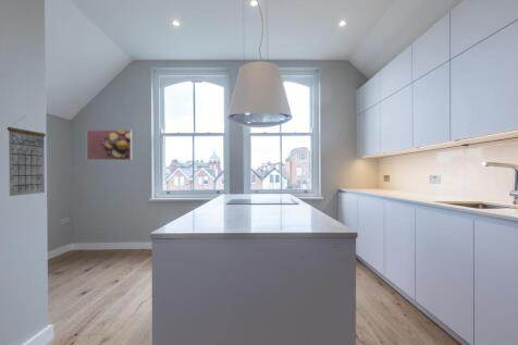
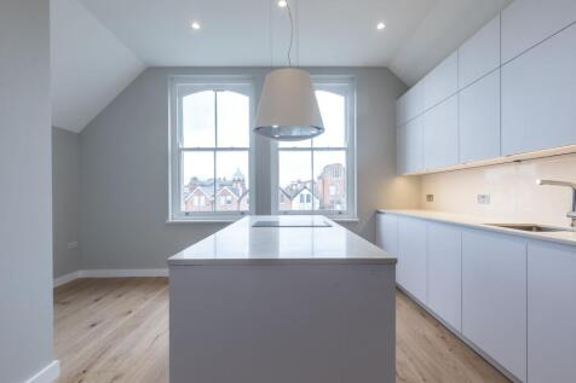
- calendar (27, 155)
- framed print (109, 145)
